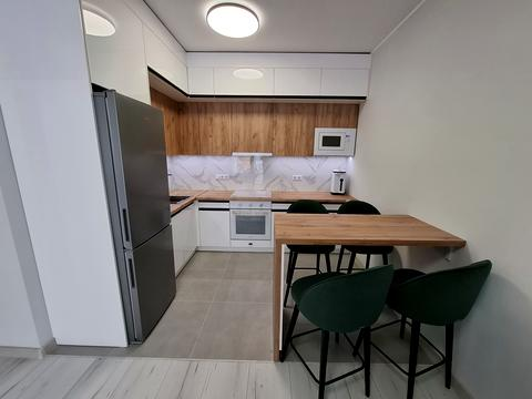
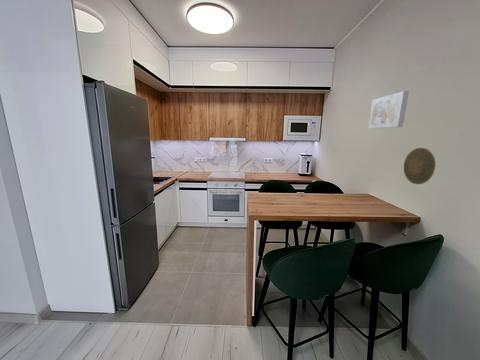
+ wall art (386, 112)
+ decorative plate (416, 166)
